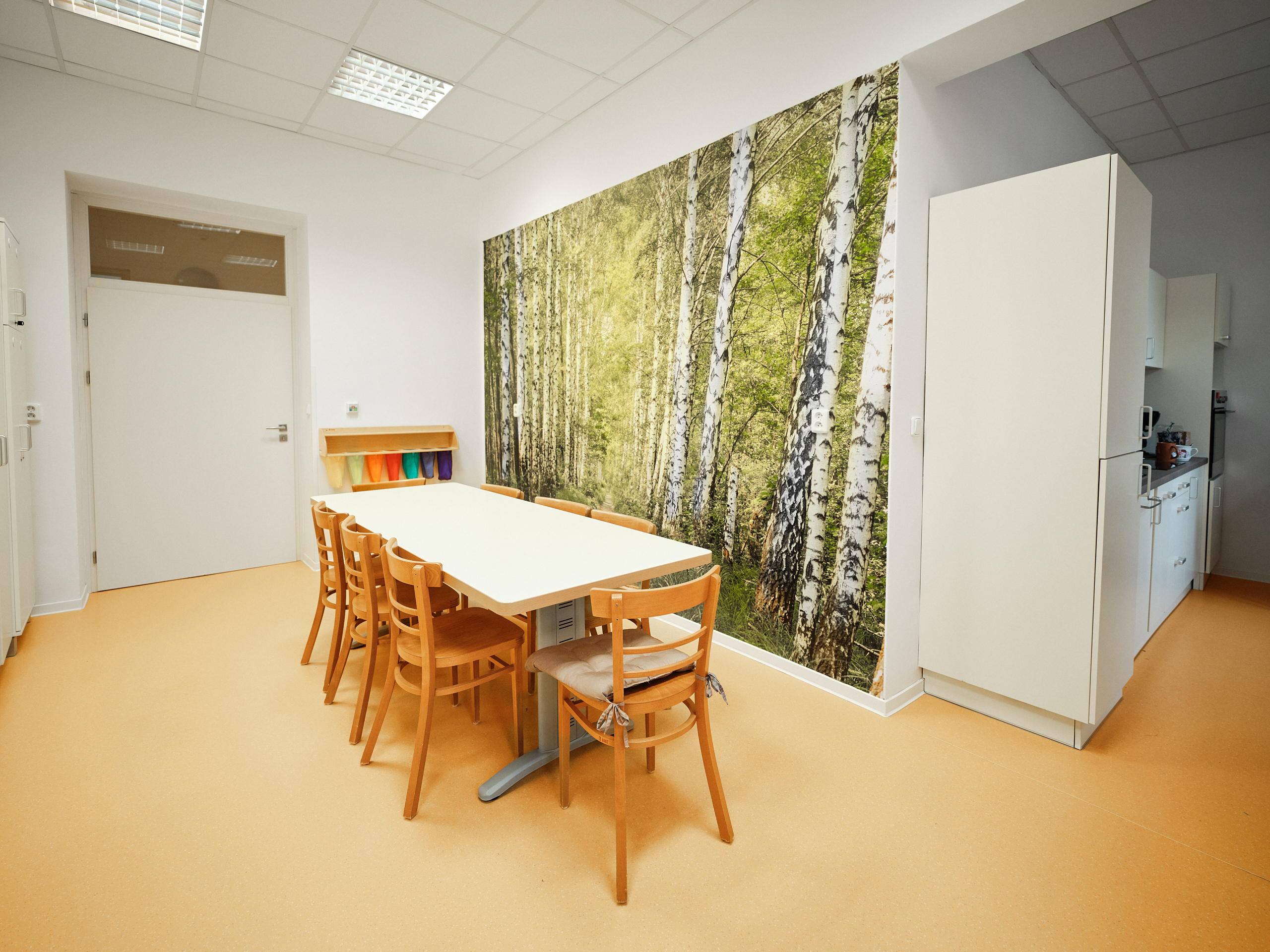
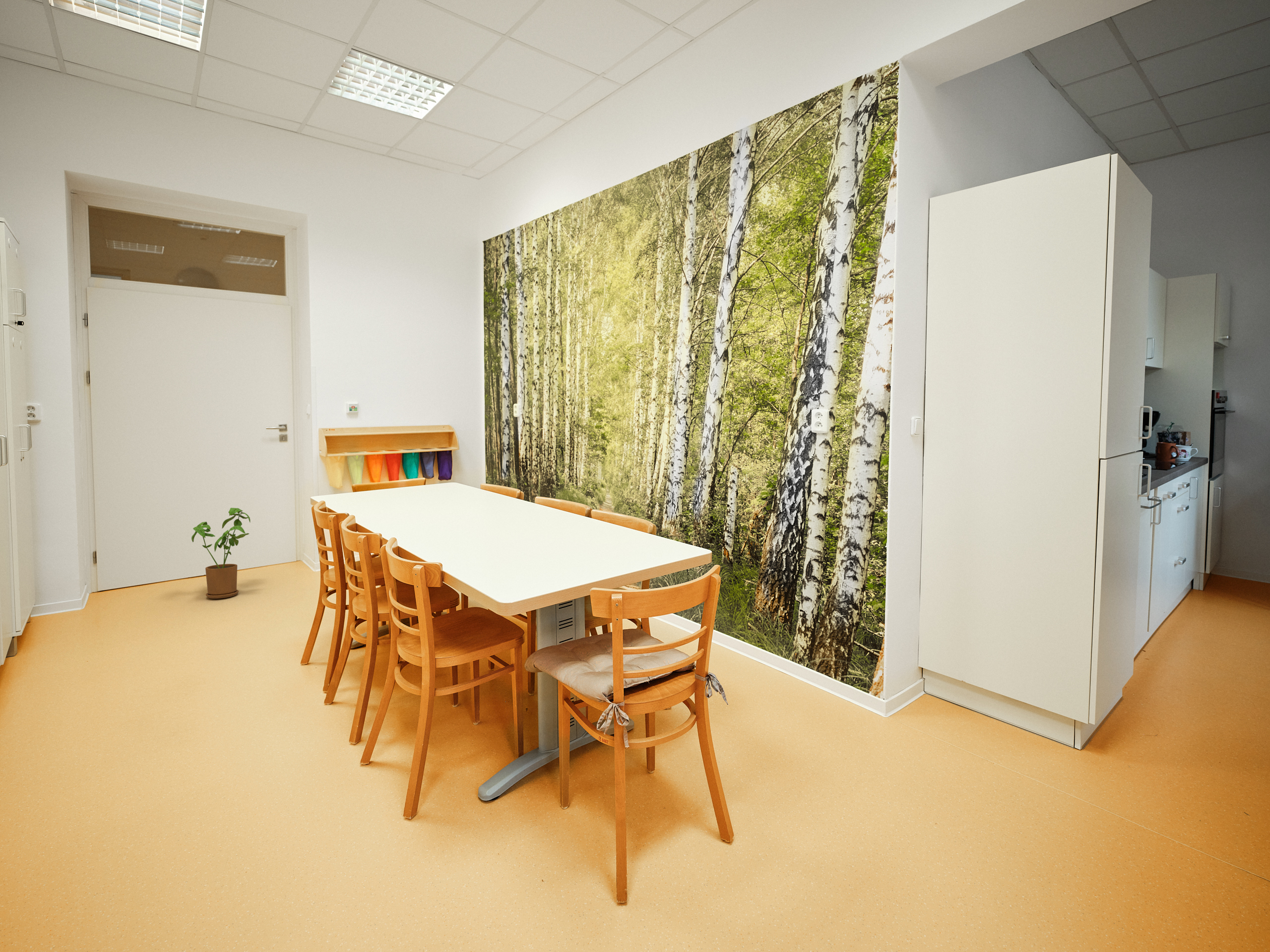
+ house plant (225, 552)
